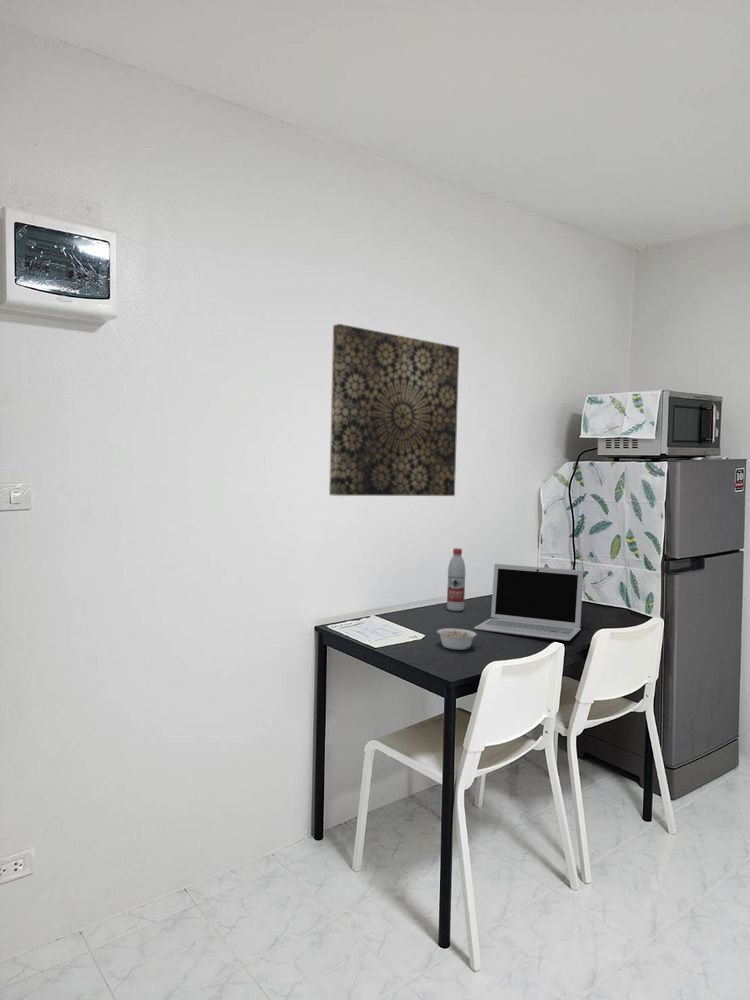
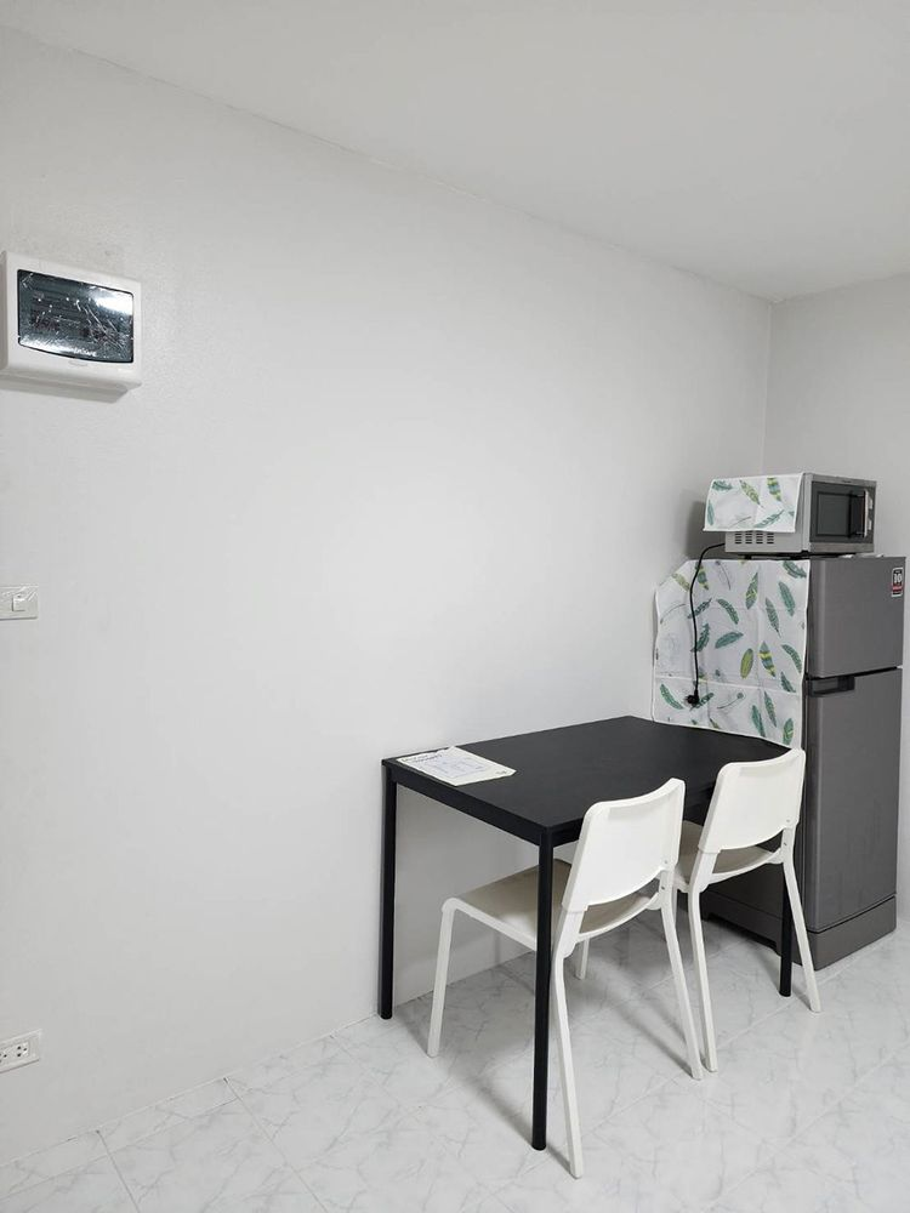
- legume (457, 638)
- wall art (398, 416)
- water bottle (456, 579)
- laptop (529, 599)
